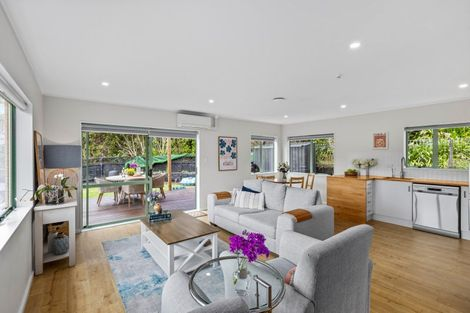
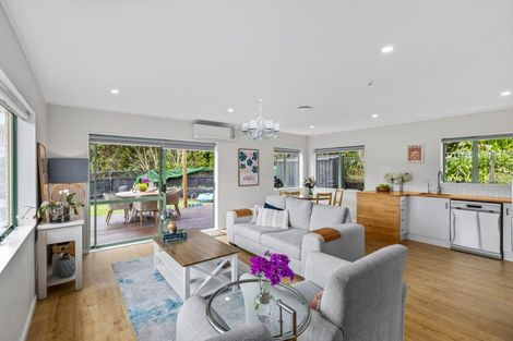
+ chandelier (260, 121)
